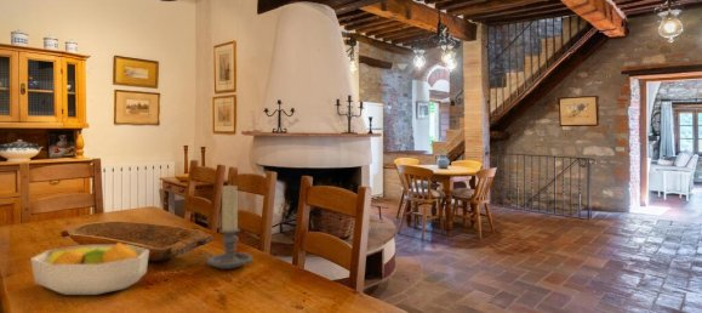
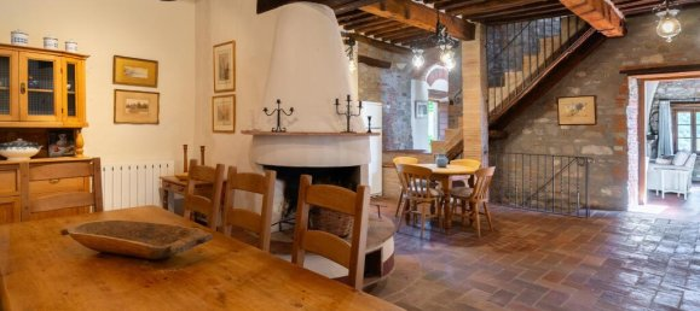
- fruit bowl (92, 262)
- candle holder (226, 224)
